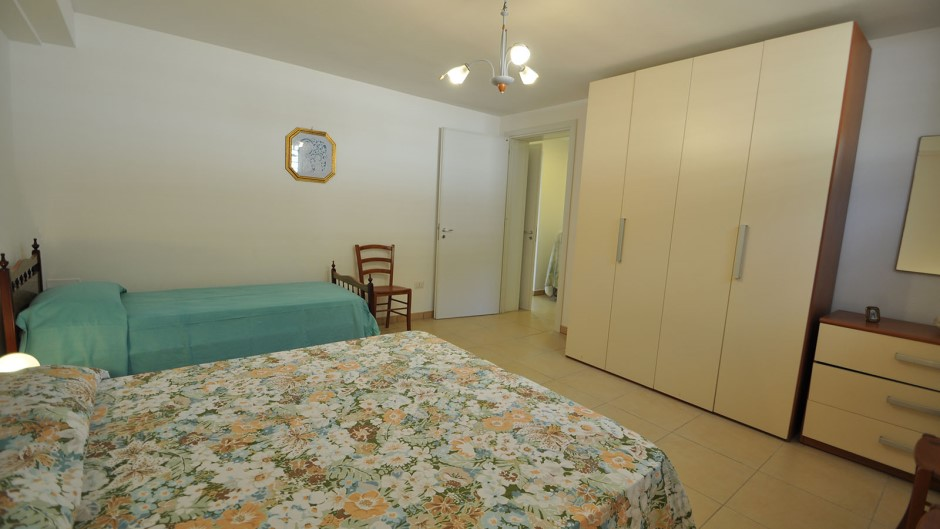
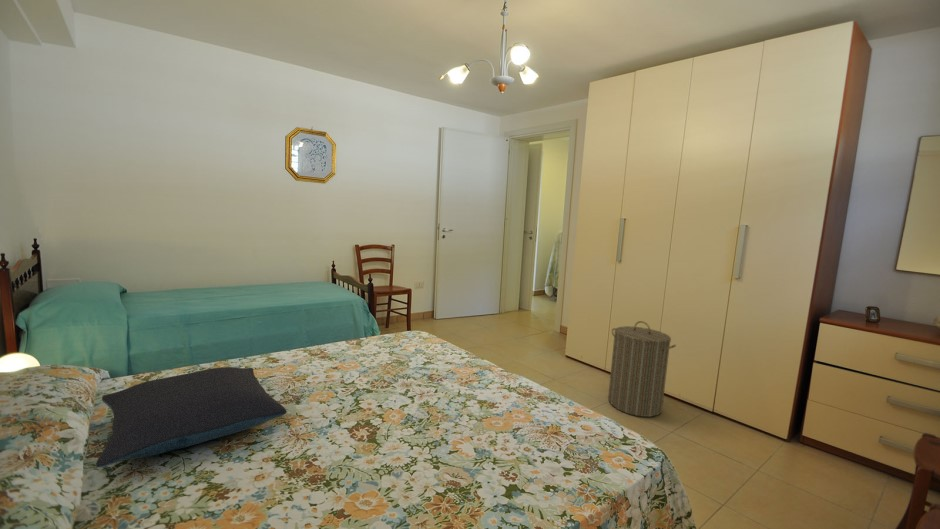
+ laundry hamper (639, 363)
+ pillow (193, 404)
